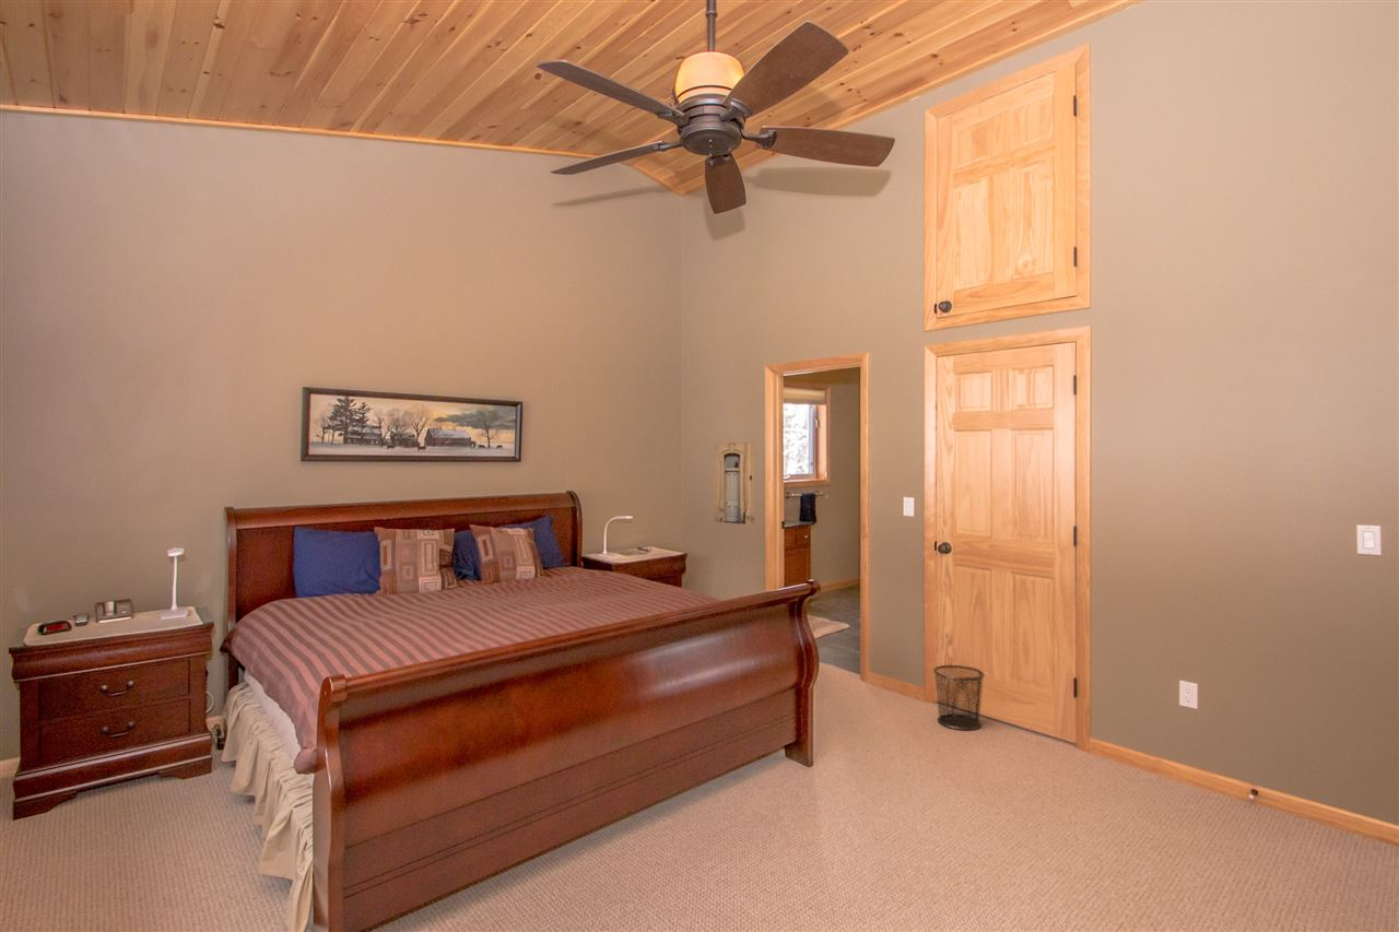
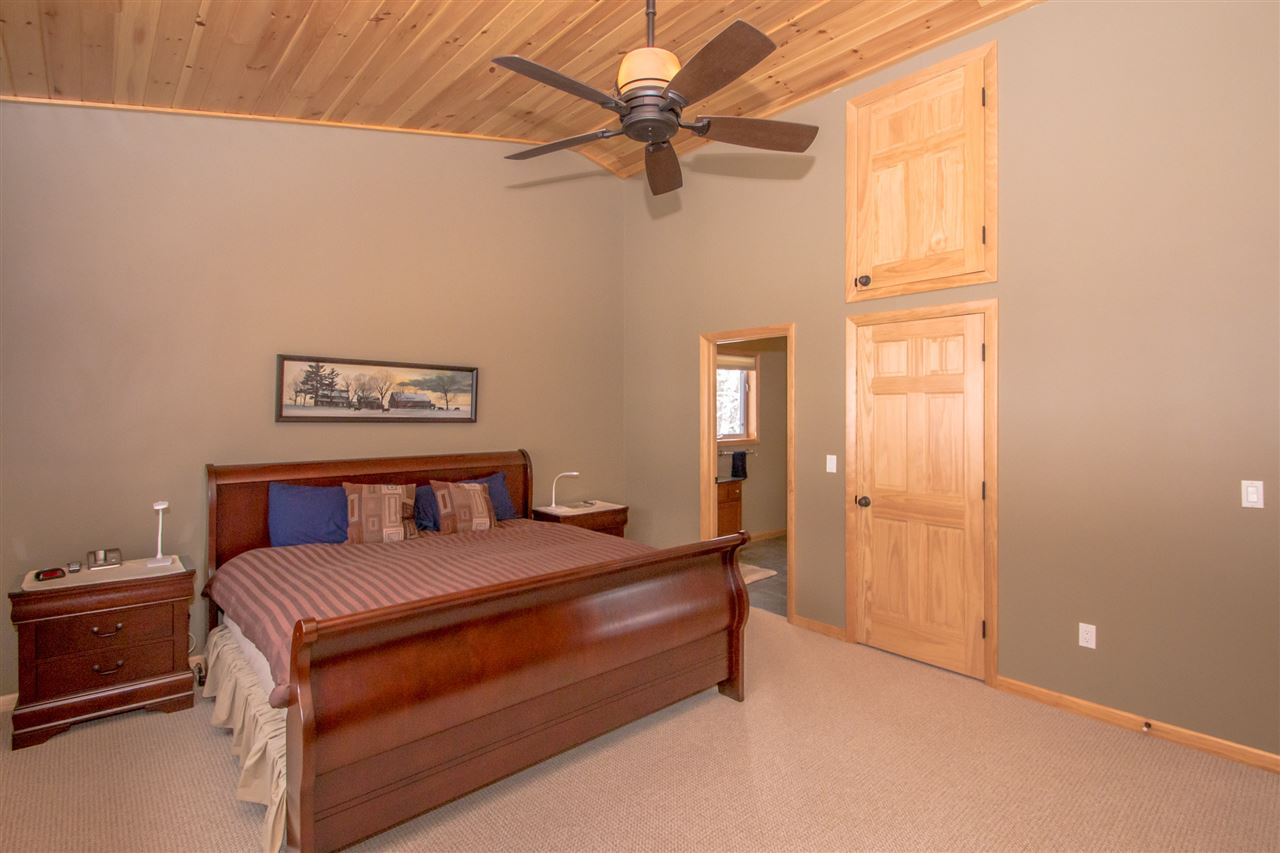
- wall art (733, 483)
- waste bin (959, 696)
